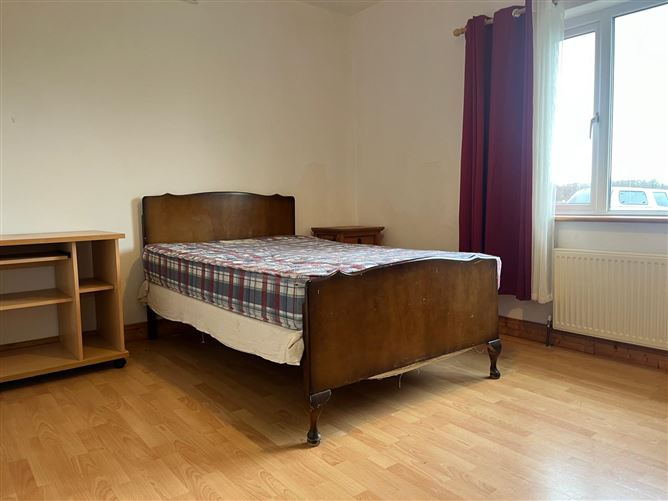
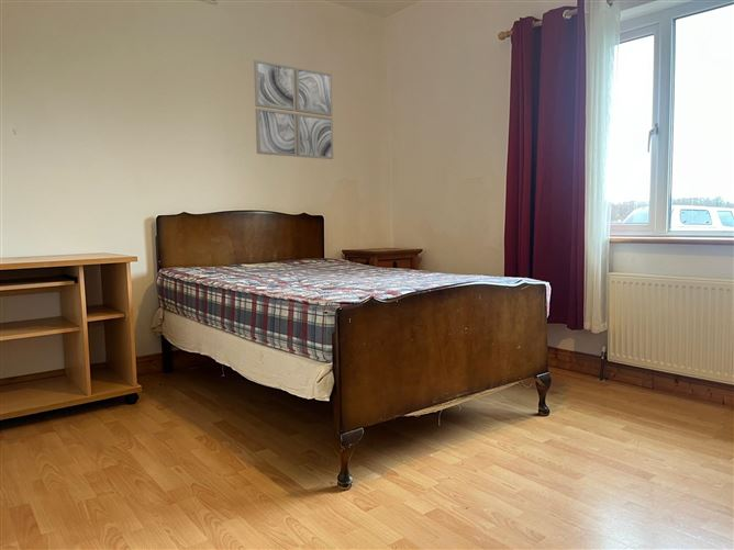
+ wall art (296, 111)
